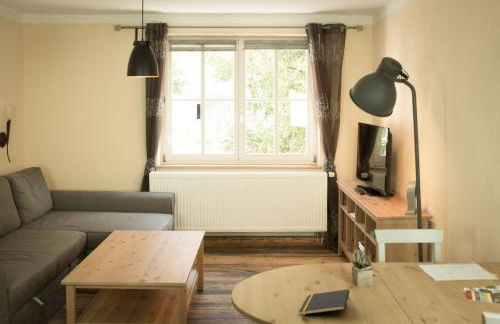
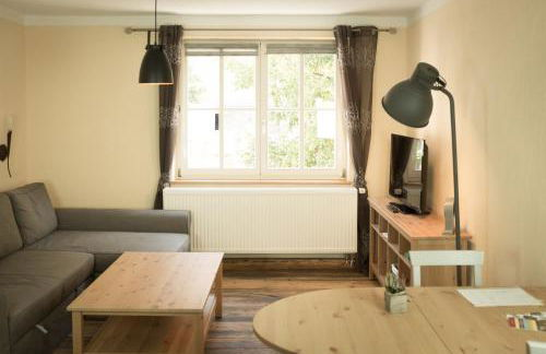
- notepad (325, 301)
